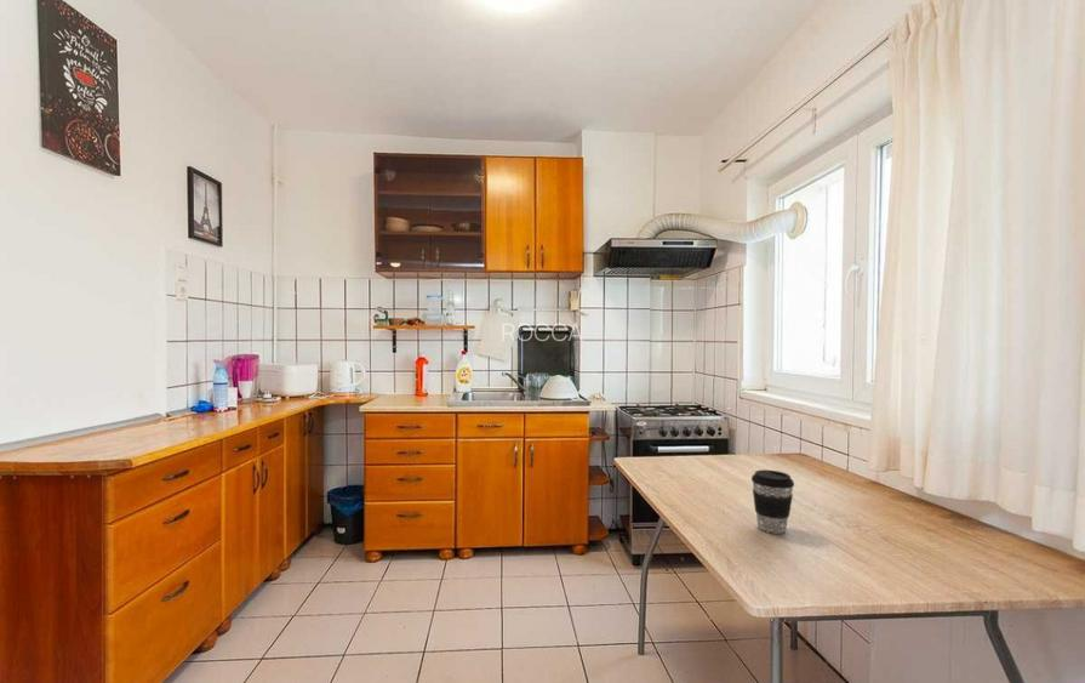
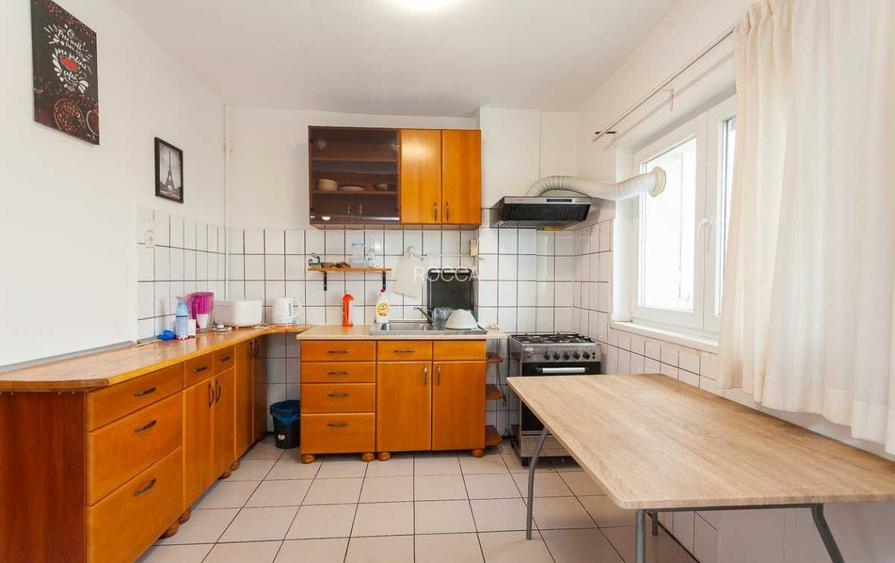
- coffee cup (771, 501)
